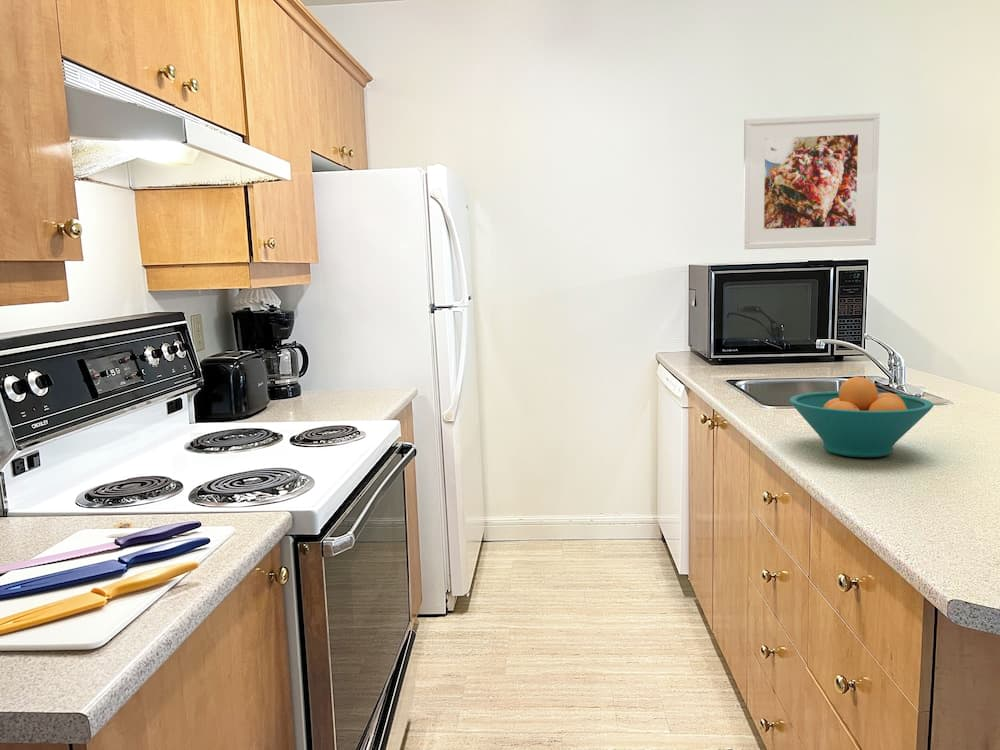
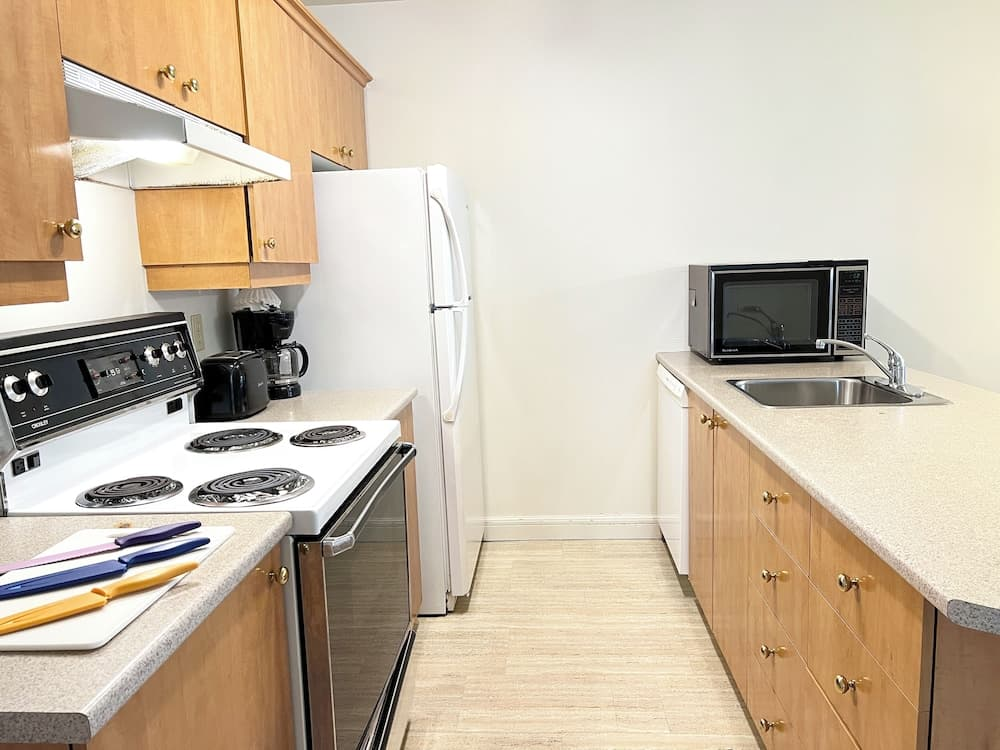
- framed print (810, 182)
- fruit bowl (858, 414)
